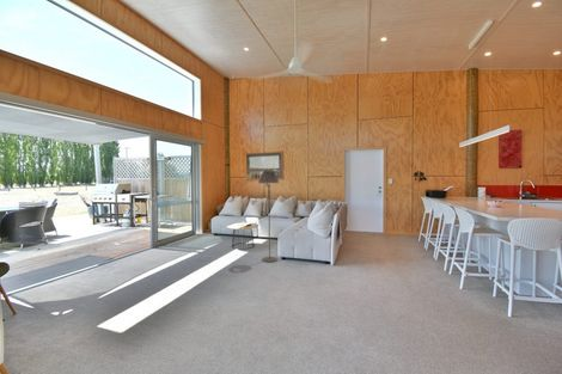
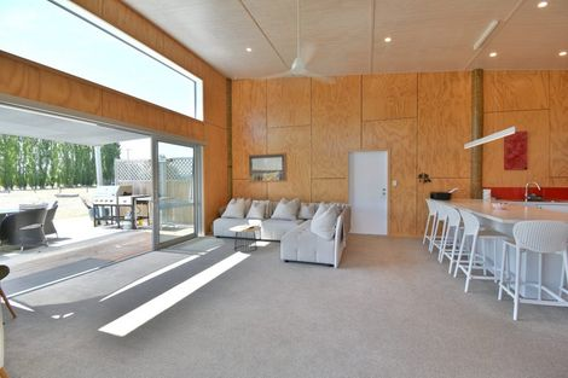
- floor lamp (269, 215)
